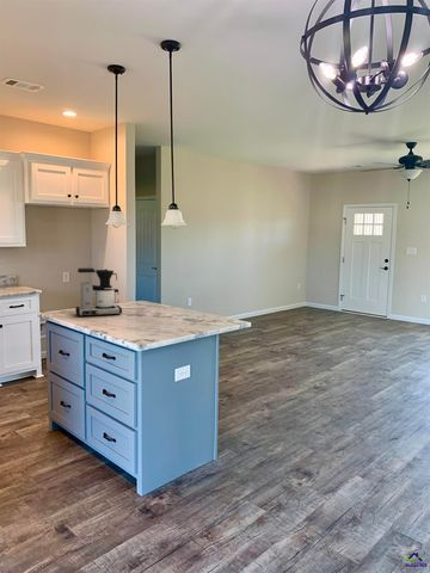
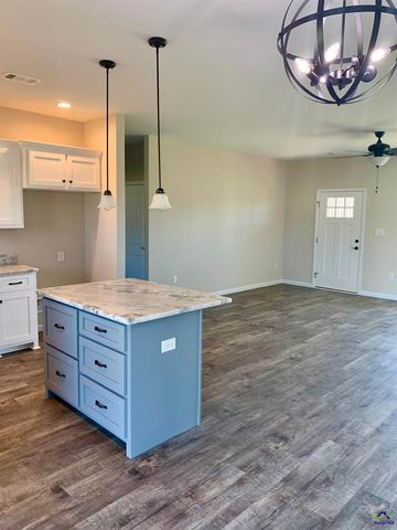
- coffee maker (98, 291)
